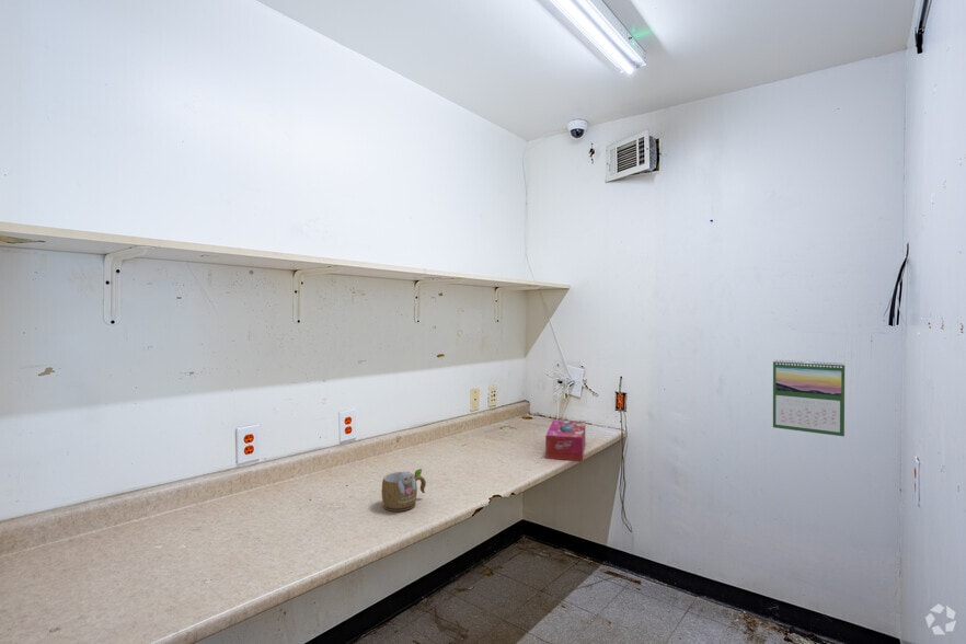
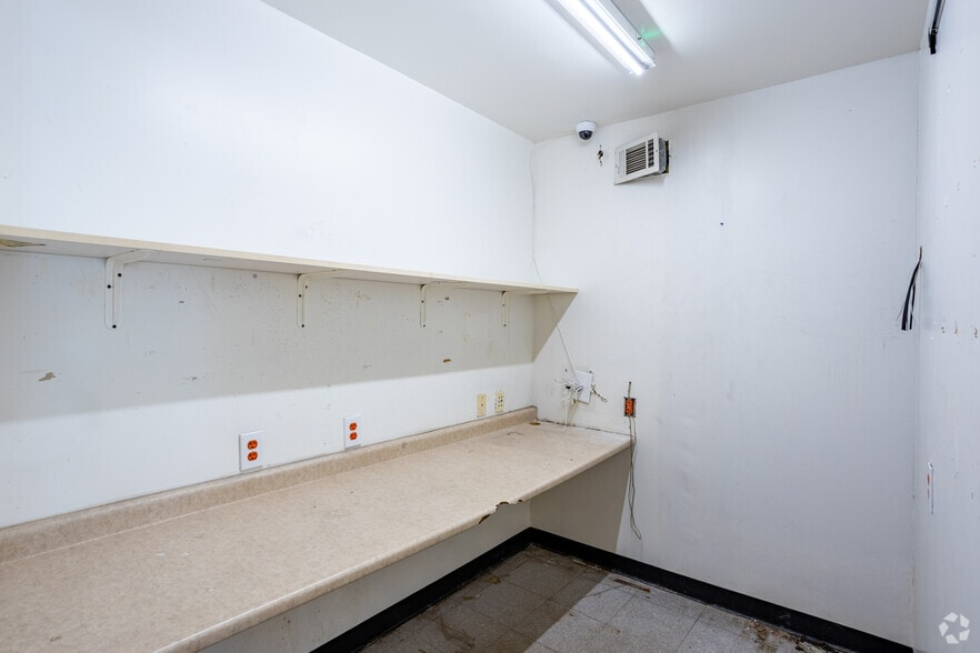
- mug (405, 484)
- tissue box (566, 438)
- calendar (807, 395)
